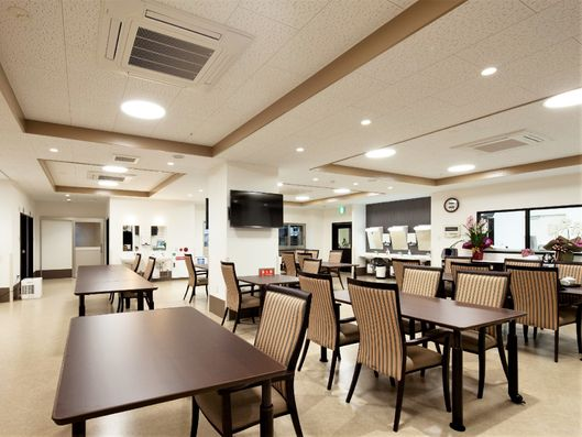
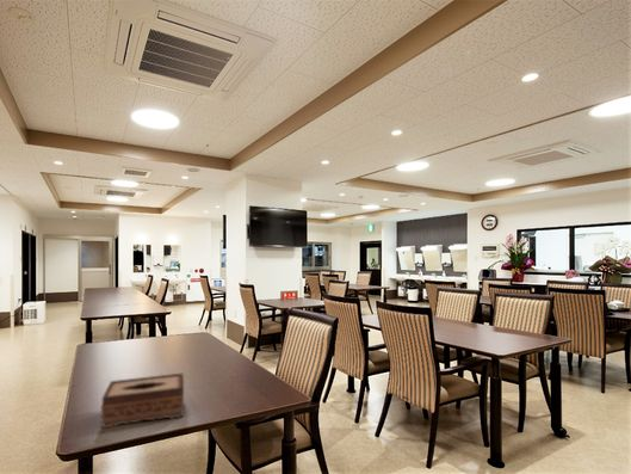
+ tissue box (146, 398)
